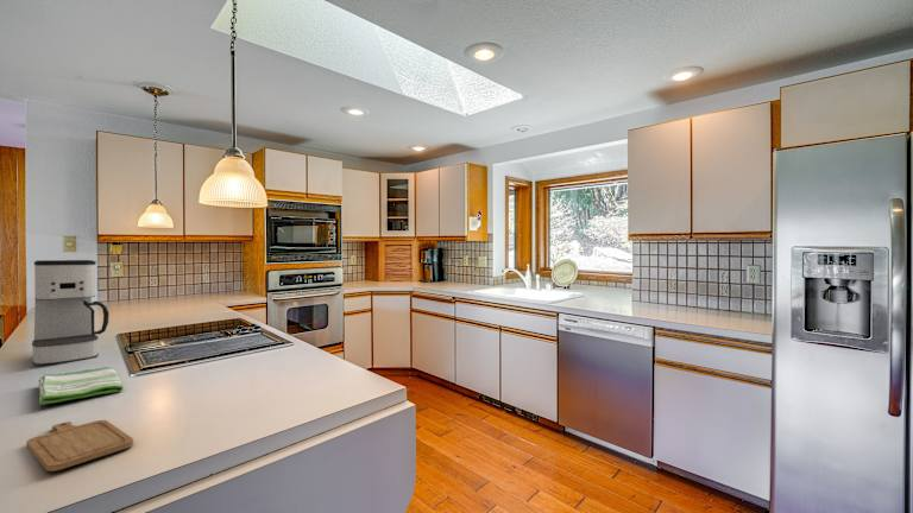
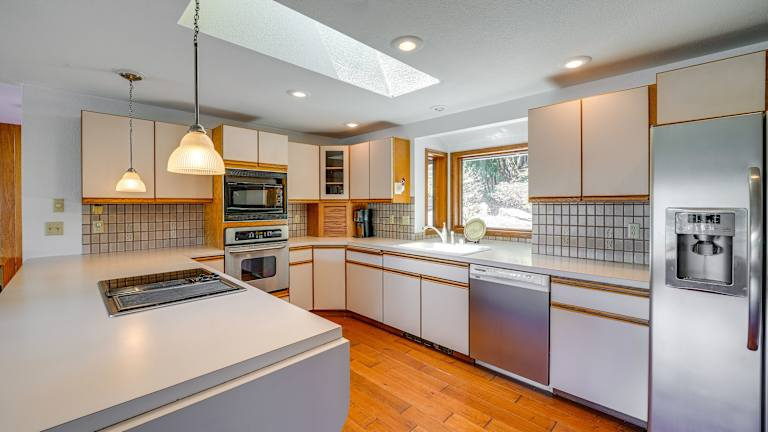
- dish towel (81, 382)
- chopping board (76, 439)
- coffee maker (71, 308)
